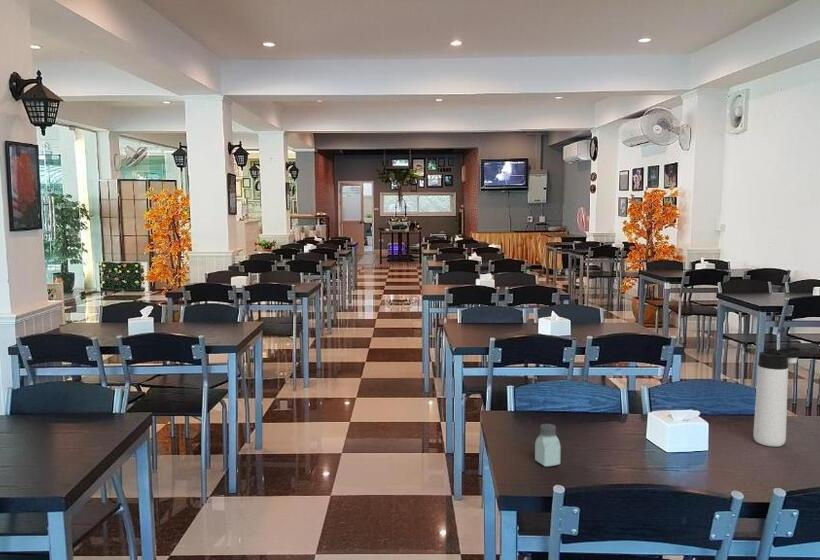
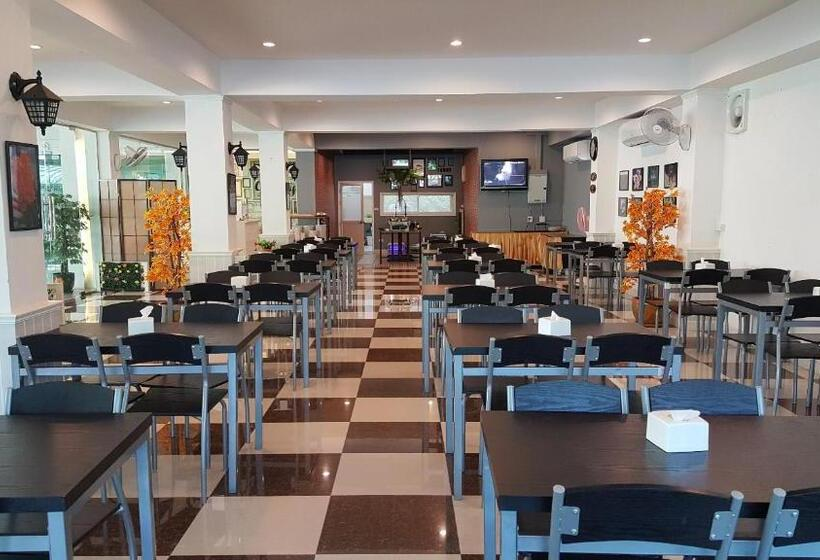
- saltshaker (547, 444)
- thermos bottle (777, 395)
